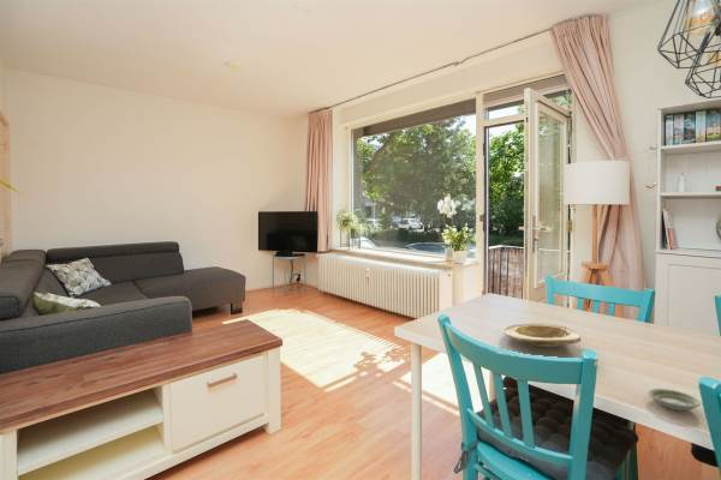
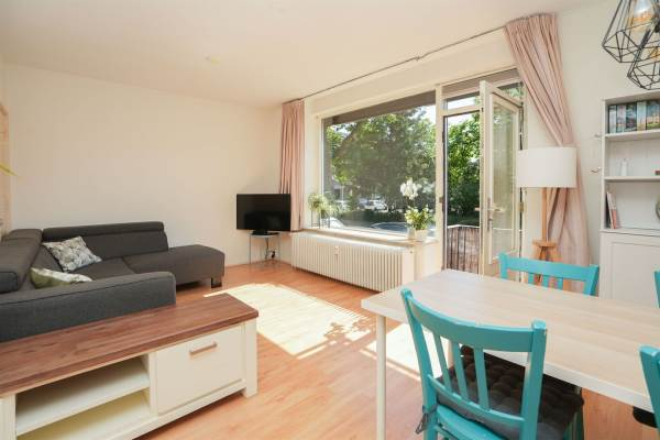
- saucer (673, 401)
- plate (540, 336)
